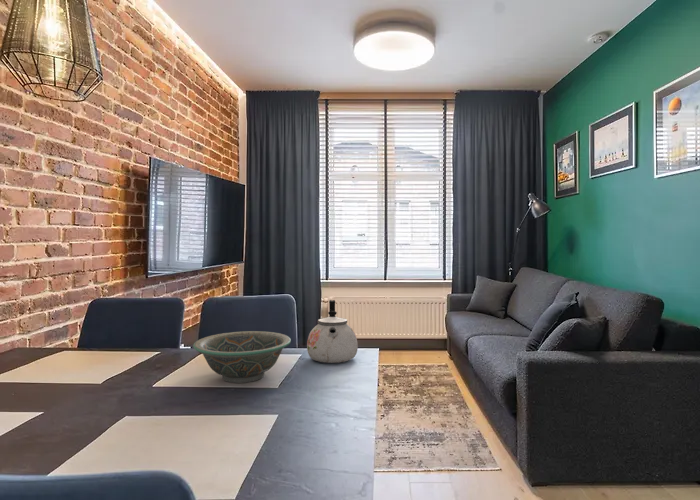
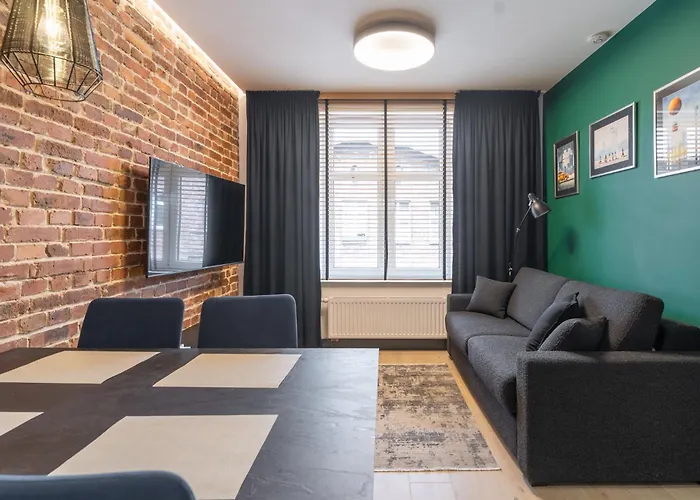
- kettle (332, 329)
- decorative bowl (243, 358)
